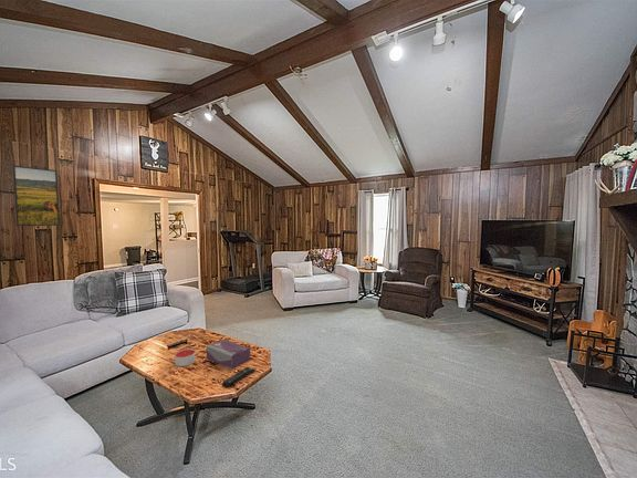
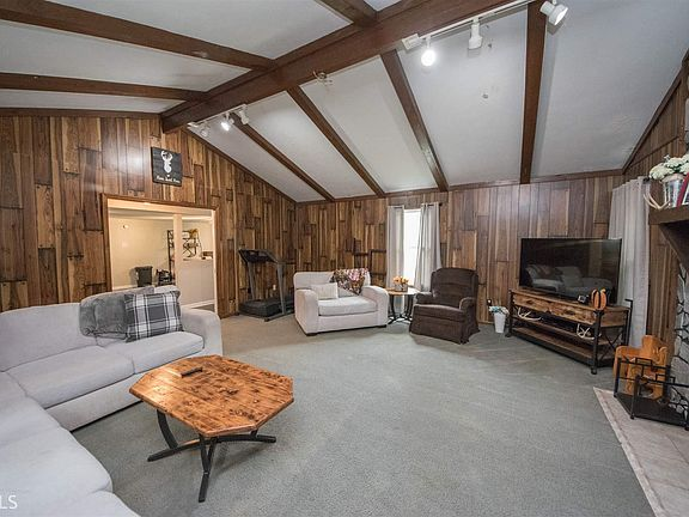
- remote control (239, 375)
- candle (185, 356)
- tissue box (228, 352)
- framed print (36, 197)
